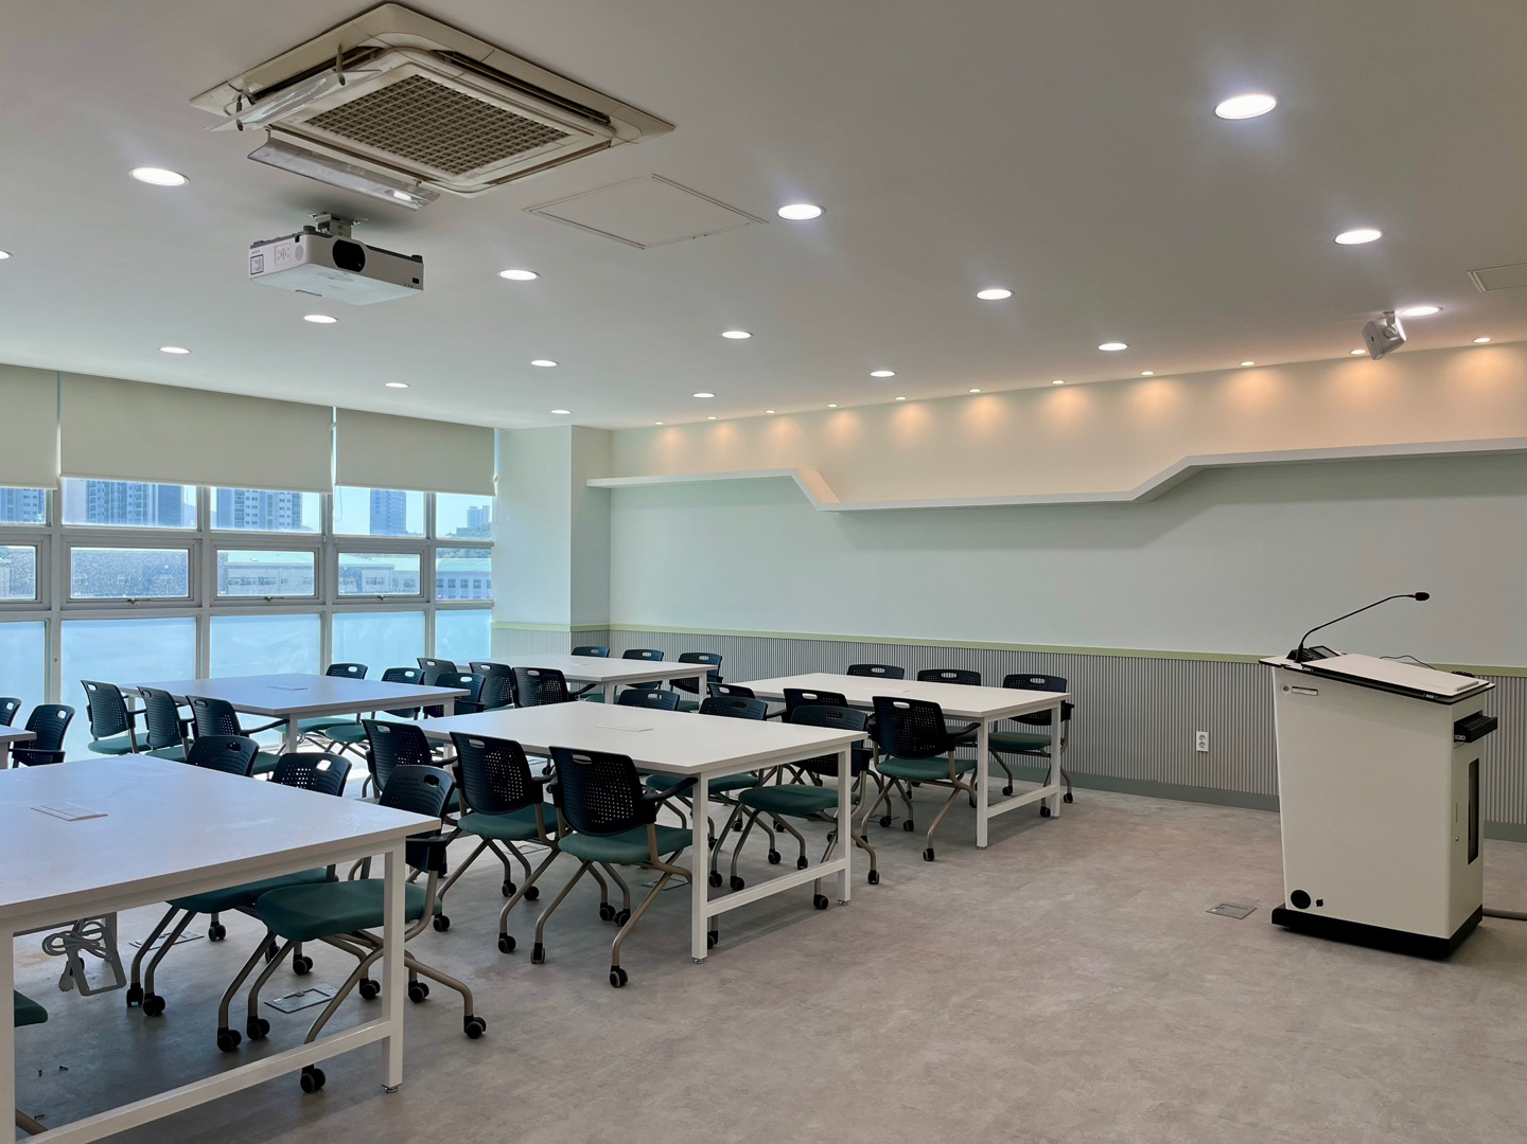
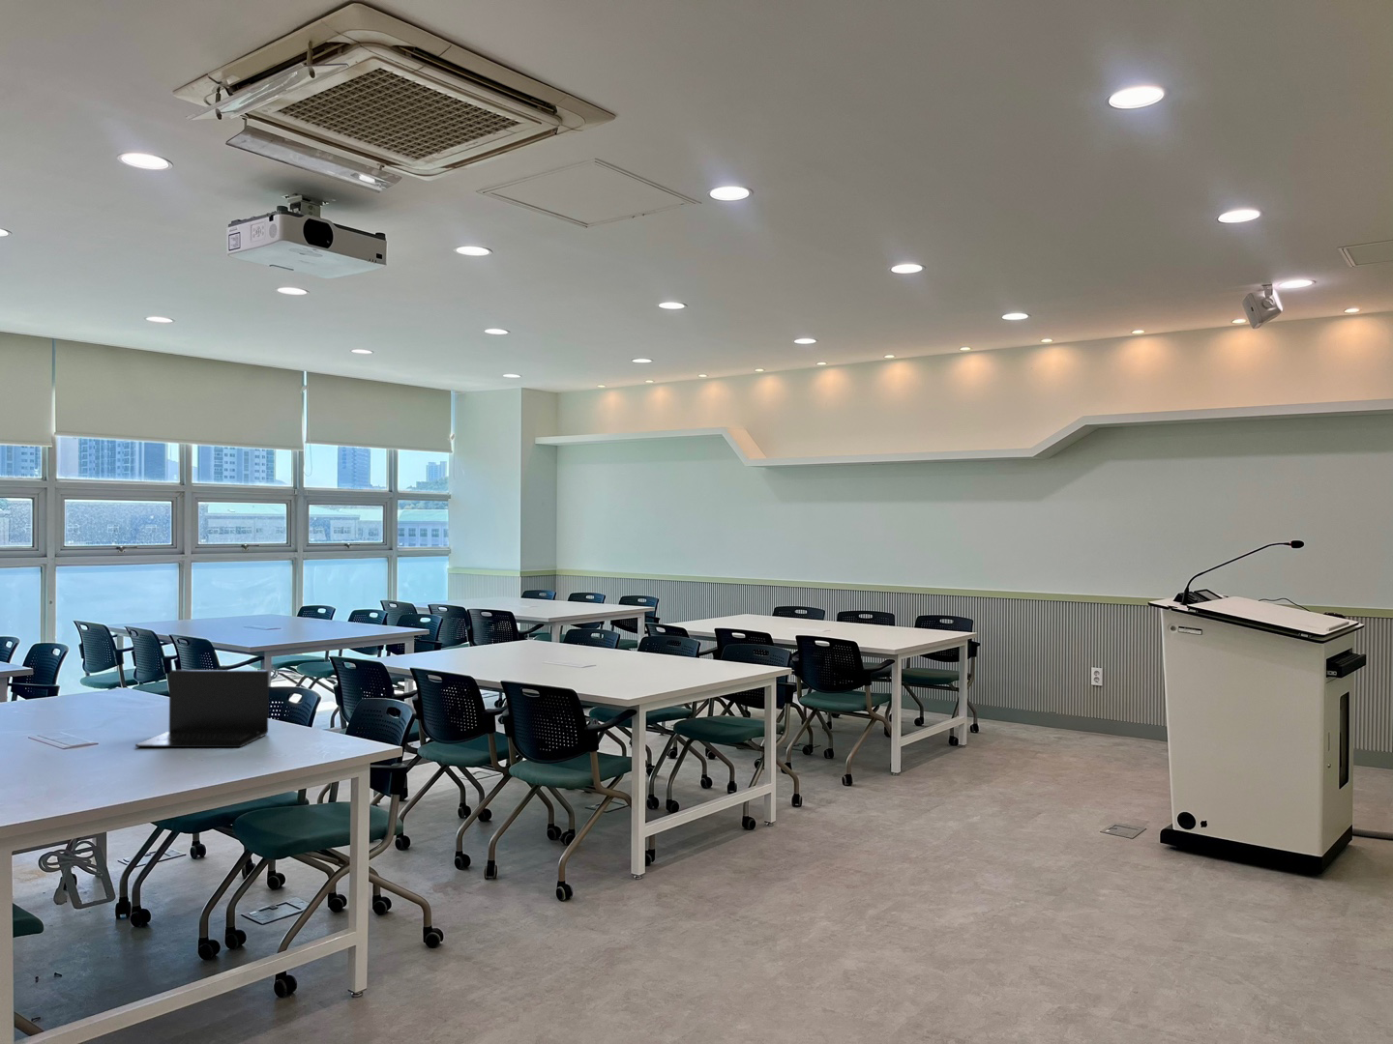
+ laptop (203, 707)
